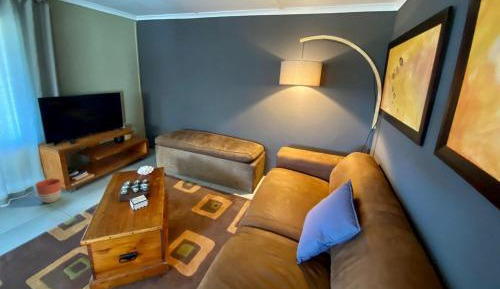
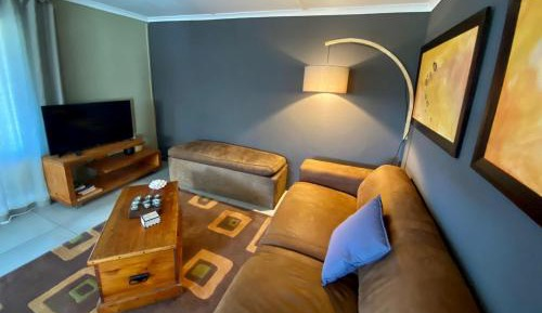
- planter (49, 191)
